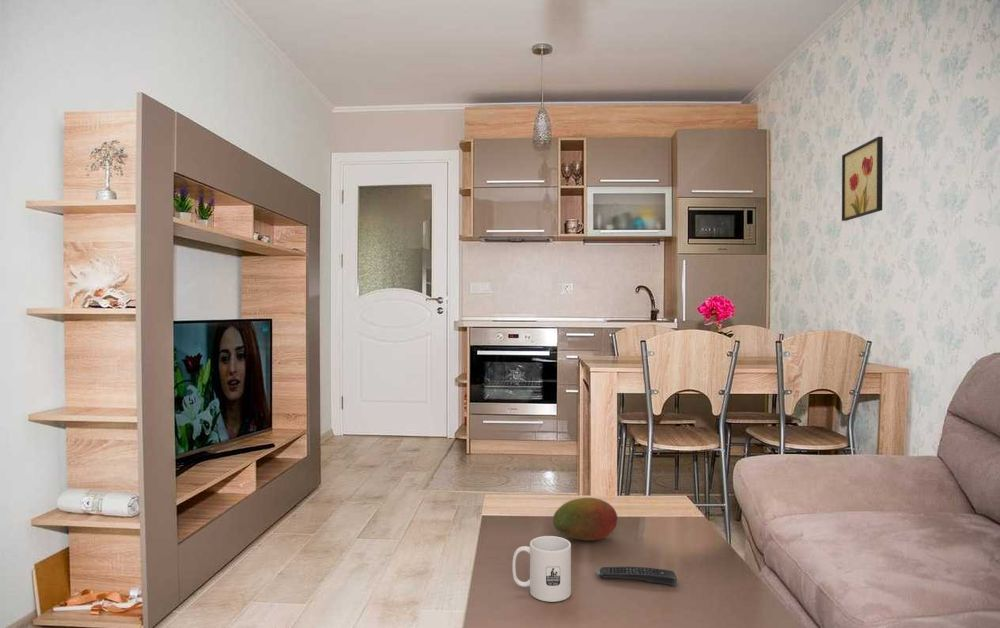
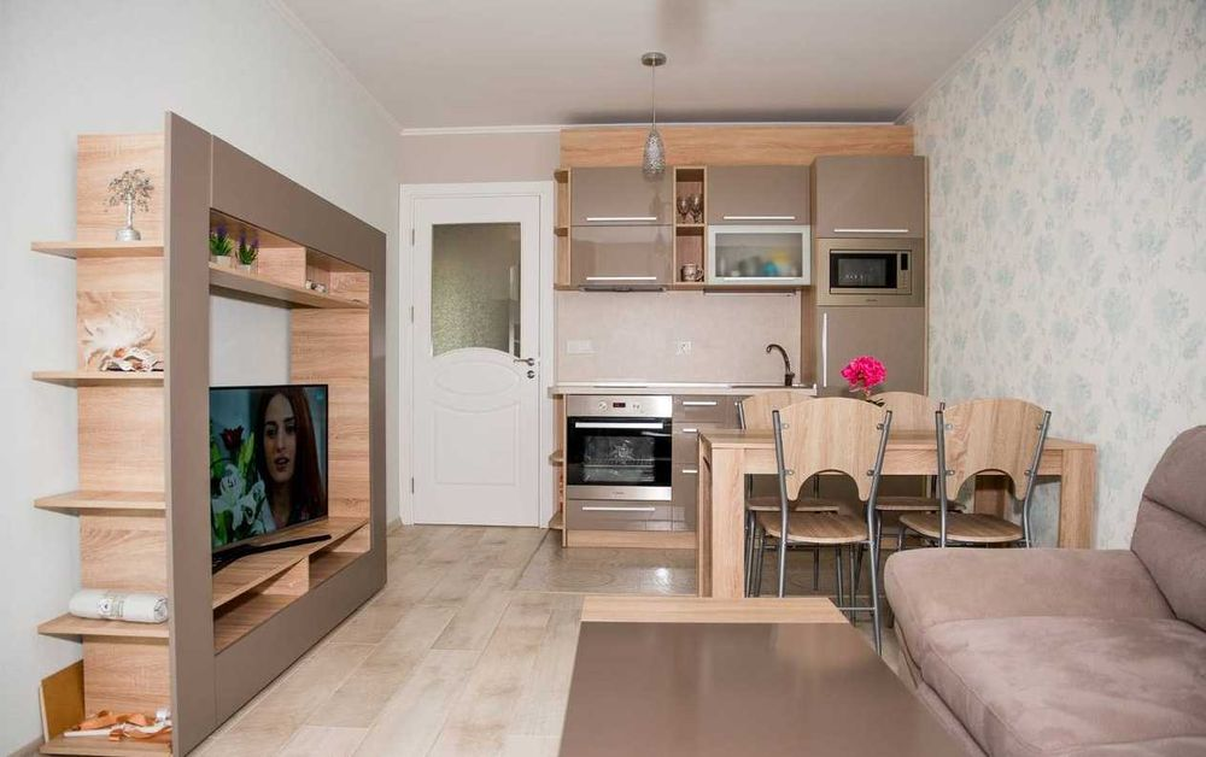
- remote control (635, 574)
- fruit (585, 519)
- mug (541, 567)
- wall art (862, 181)
